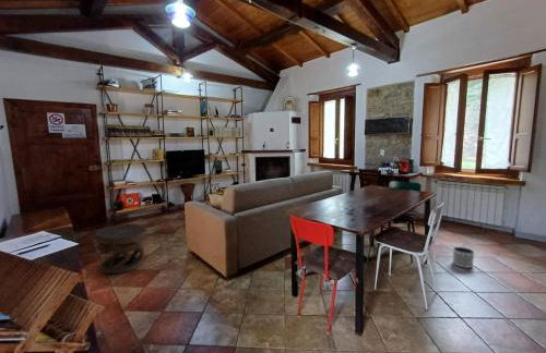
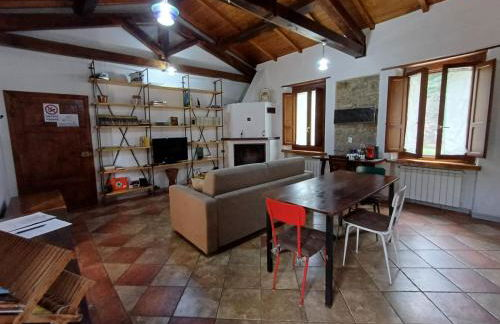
- side table (121, 247)
- planter (463, 257)
